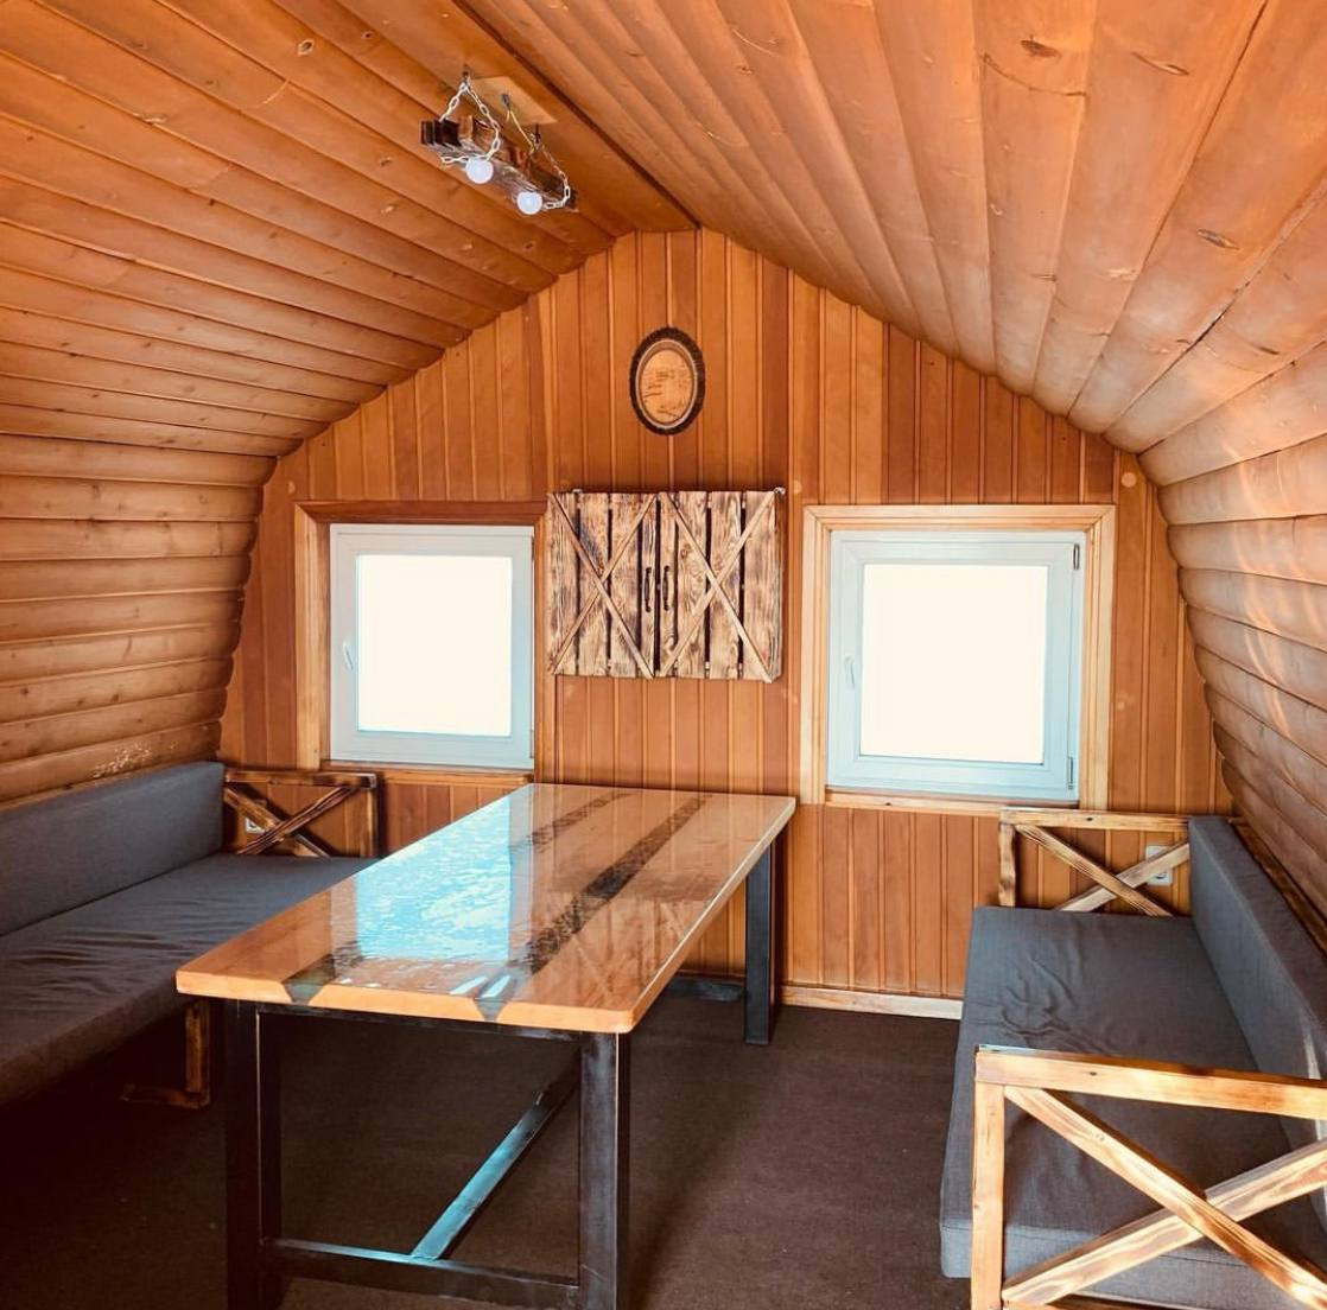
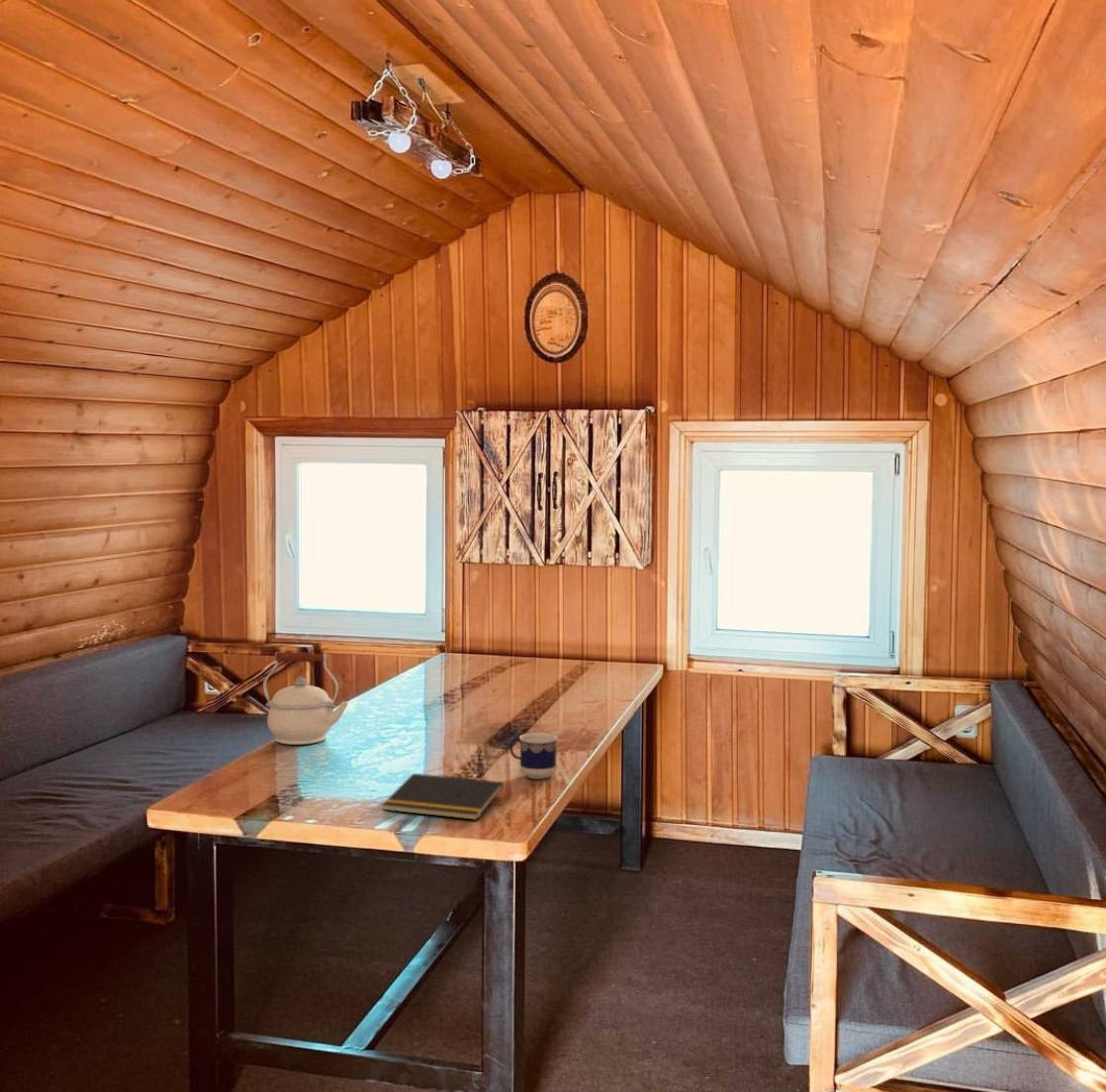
+ notepad (443, 795)
+ kettle (306, 695)
+ cup (532, 756)
